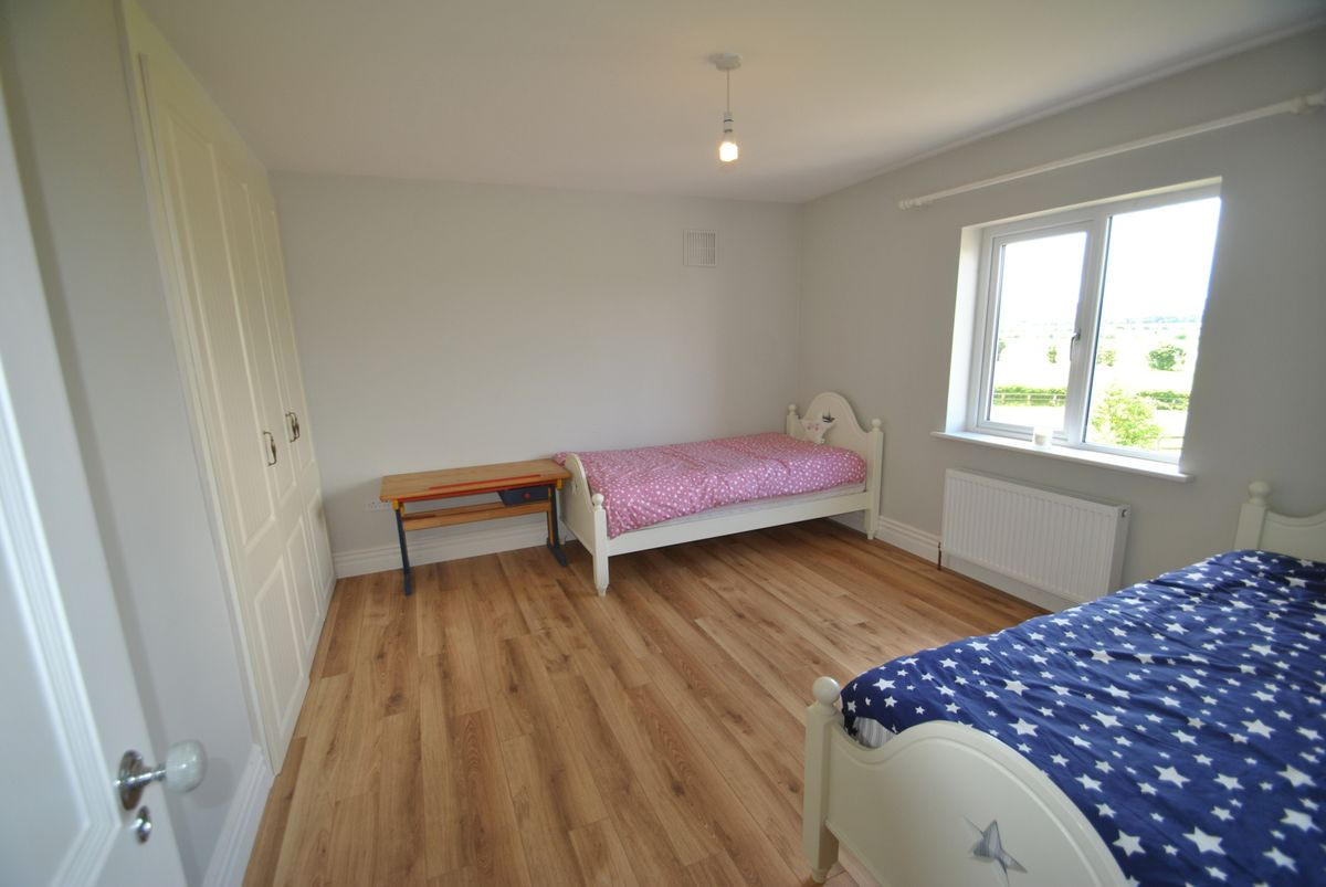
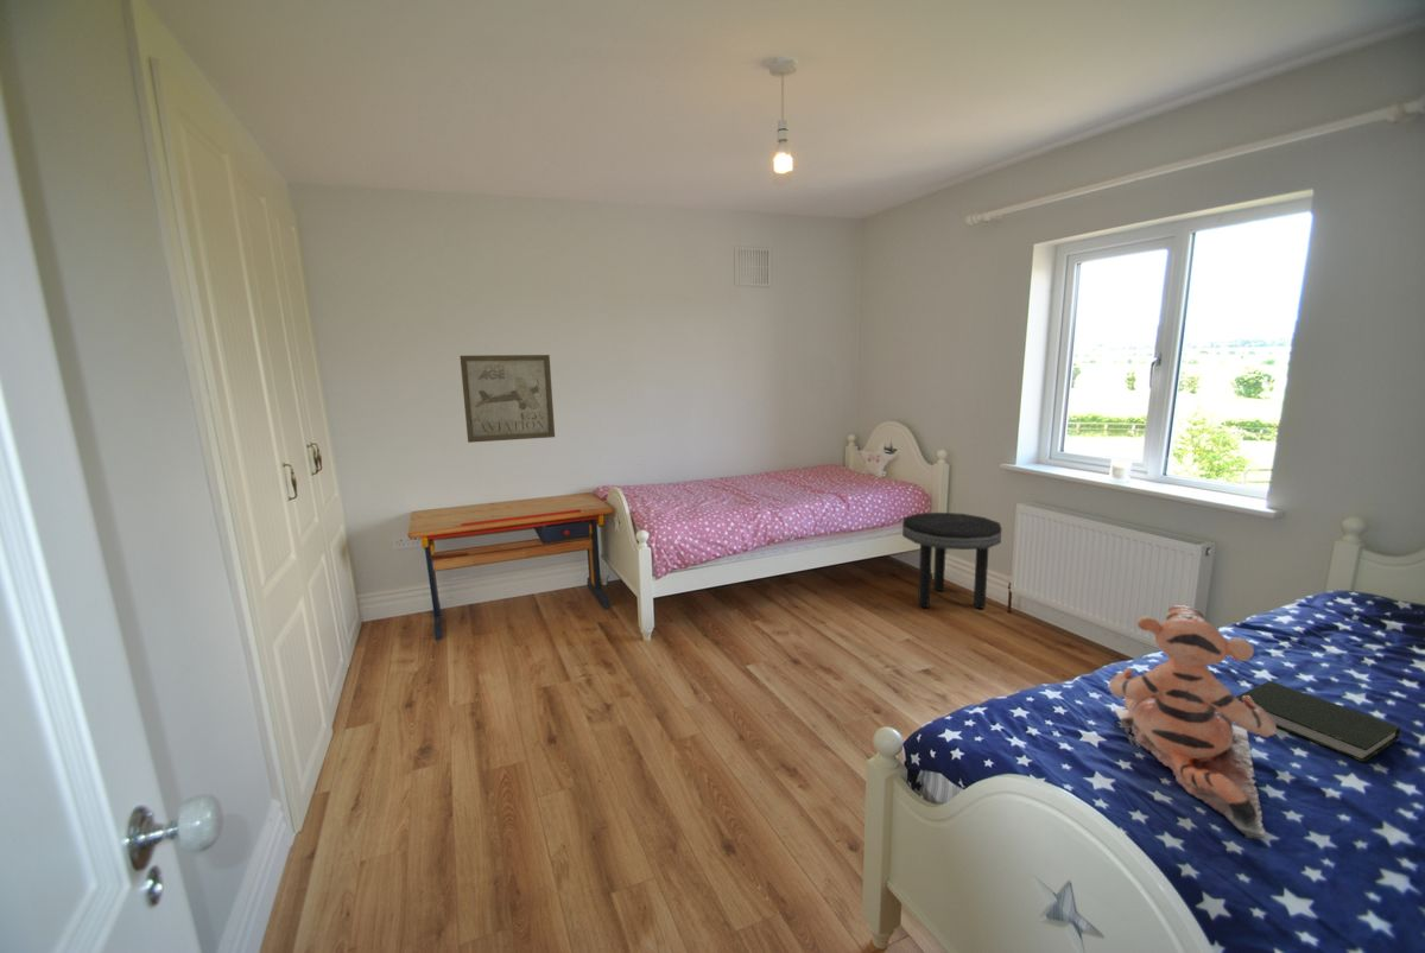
+ side table (944, 561)
+ book (1312, 717)
+ teddy bear (1195, 687)
+ wall art (508, 398)
